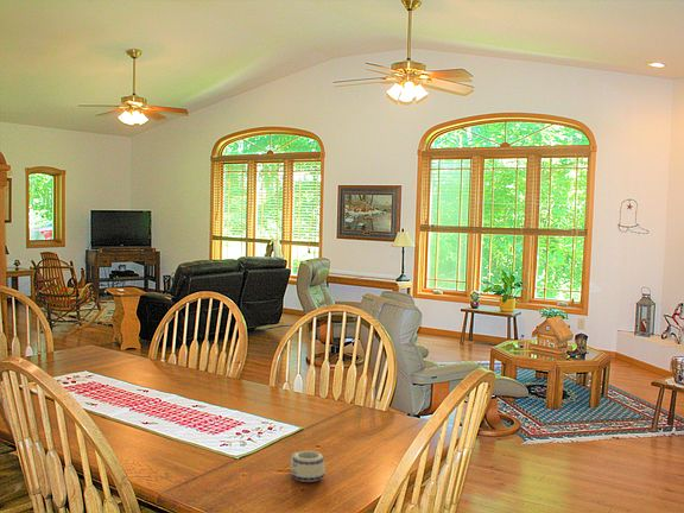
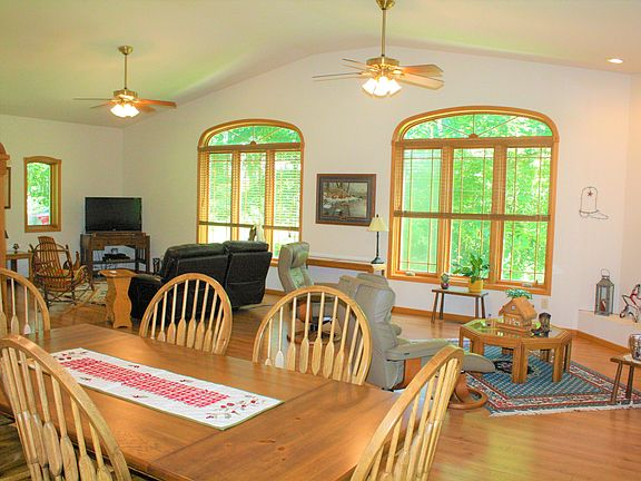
- mug (304, 464)
